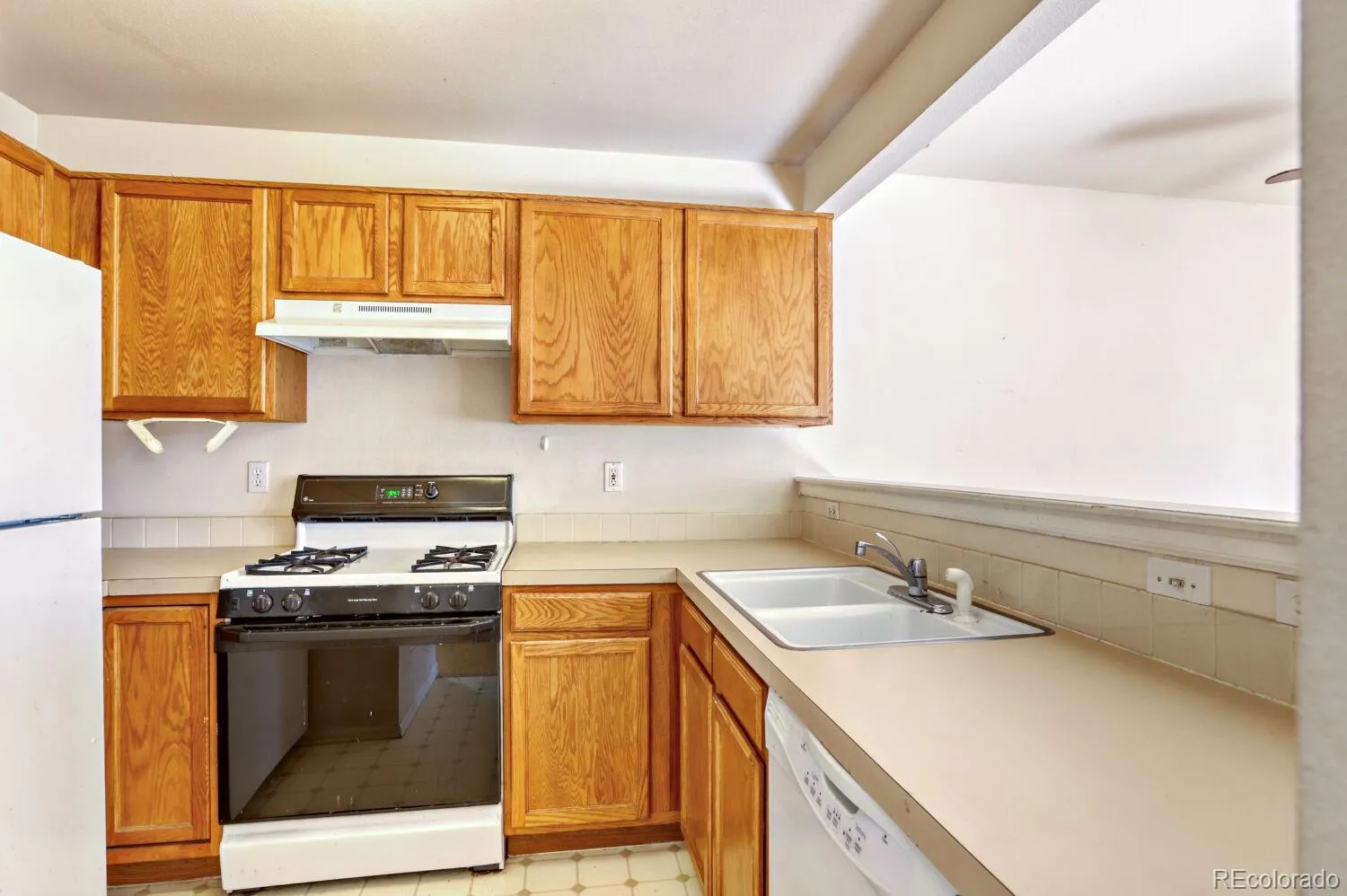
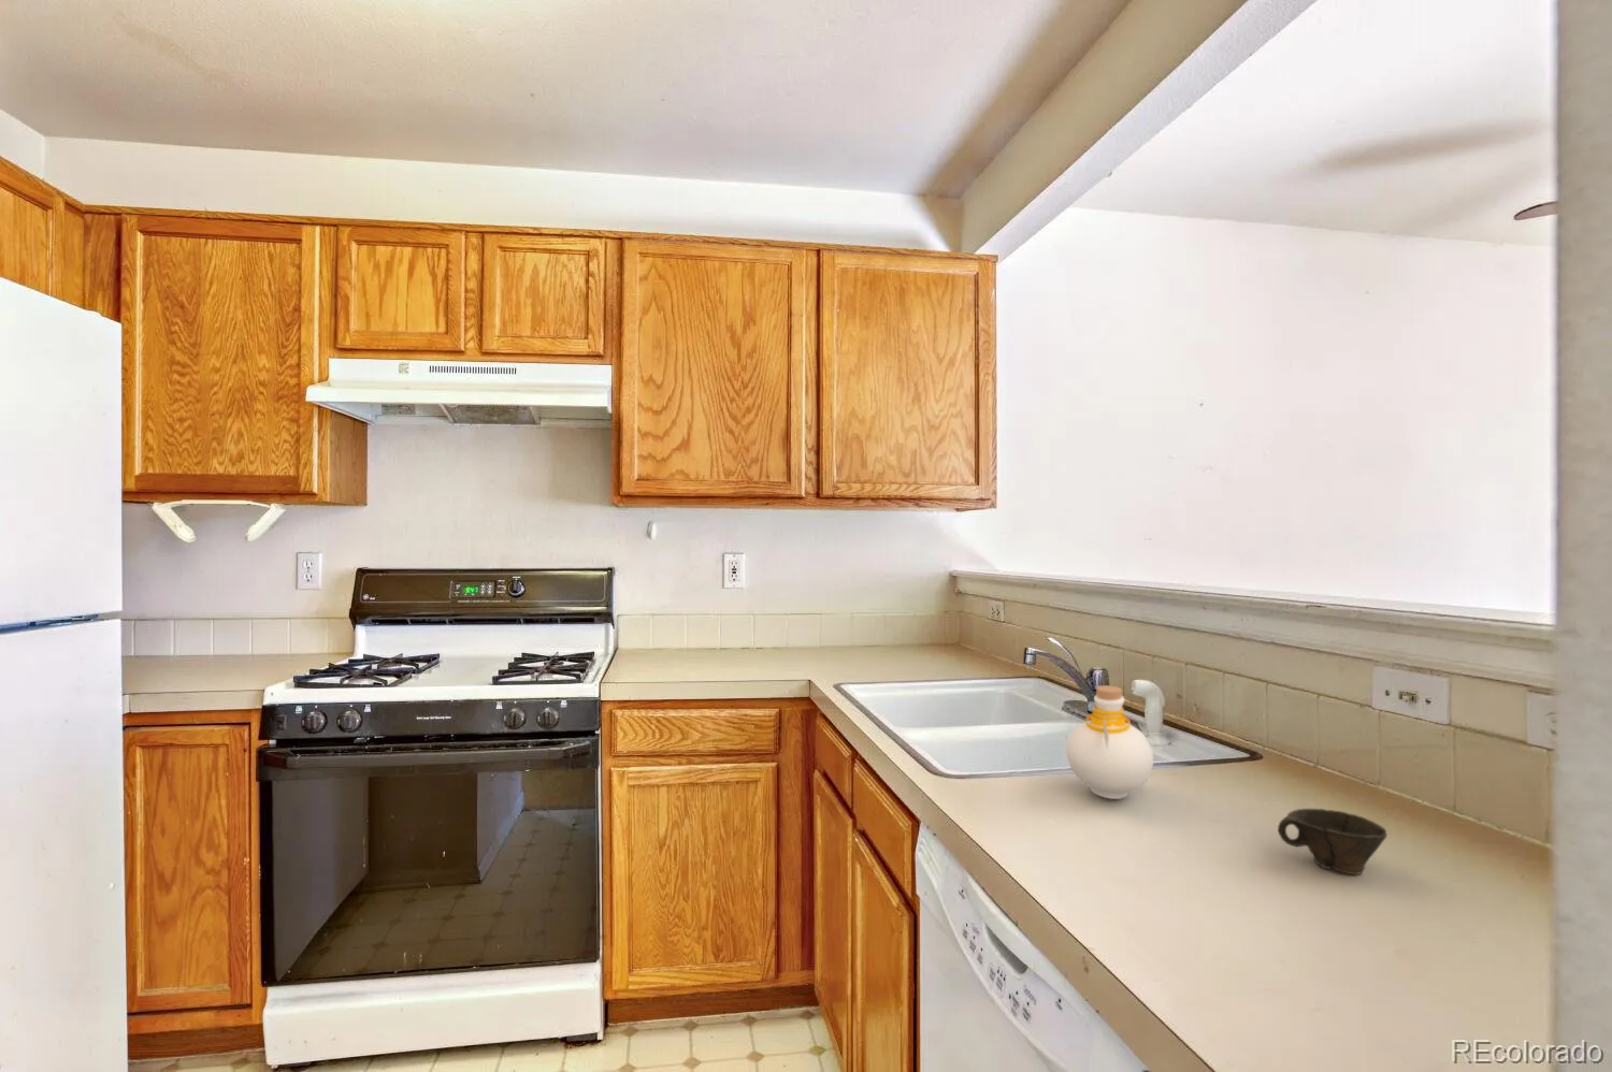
+ cup (1330, 841)
+ bottle (1108, 742)
